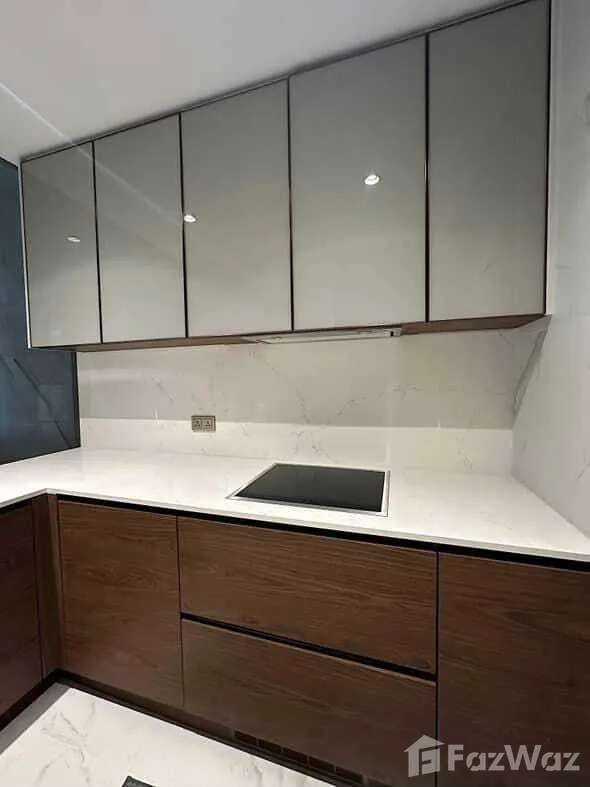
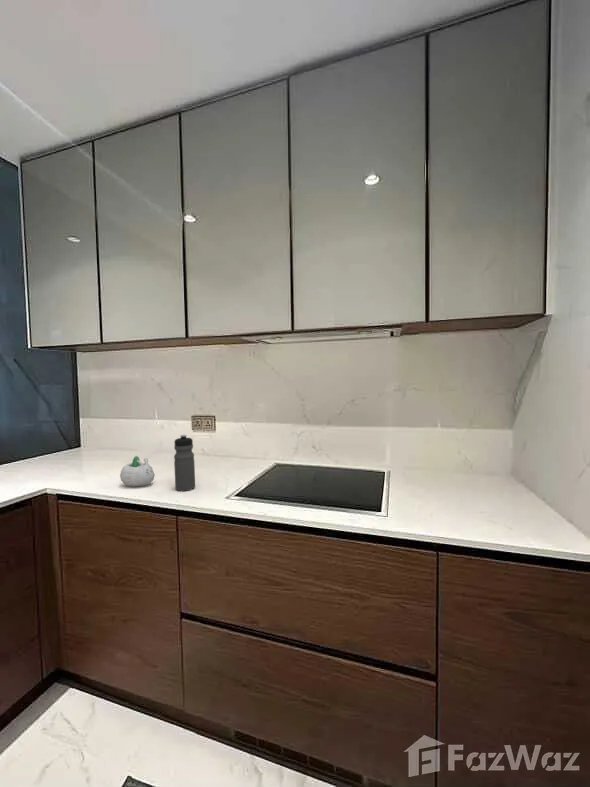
+ succulent planter (137, 470)
+ water bottle (184, 461)
